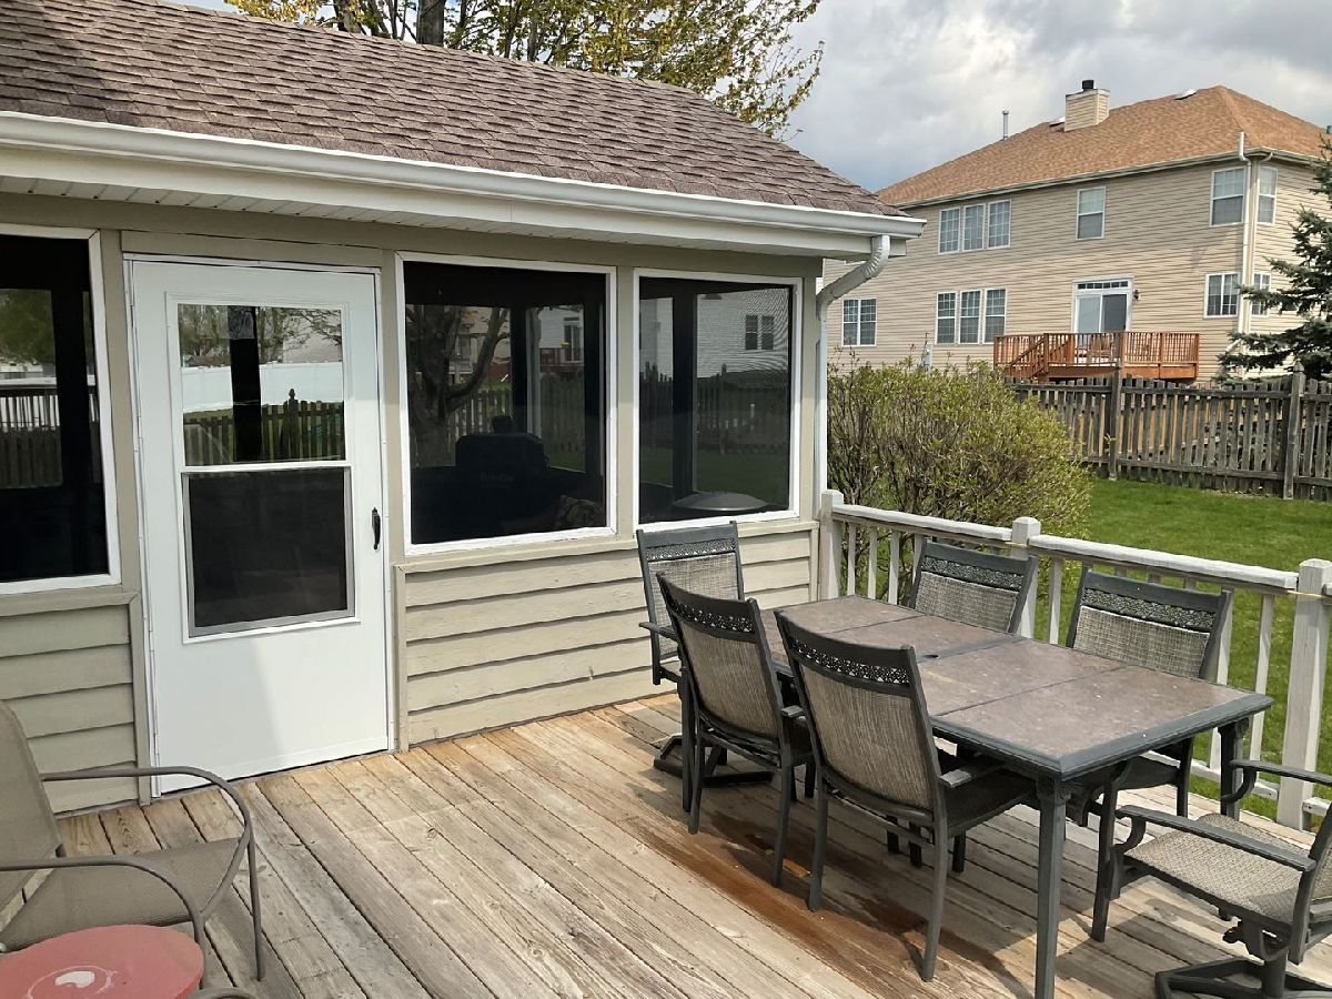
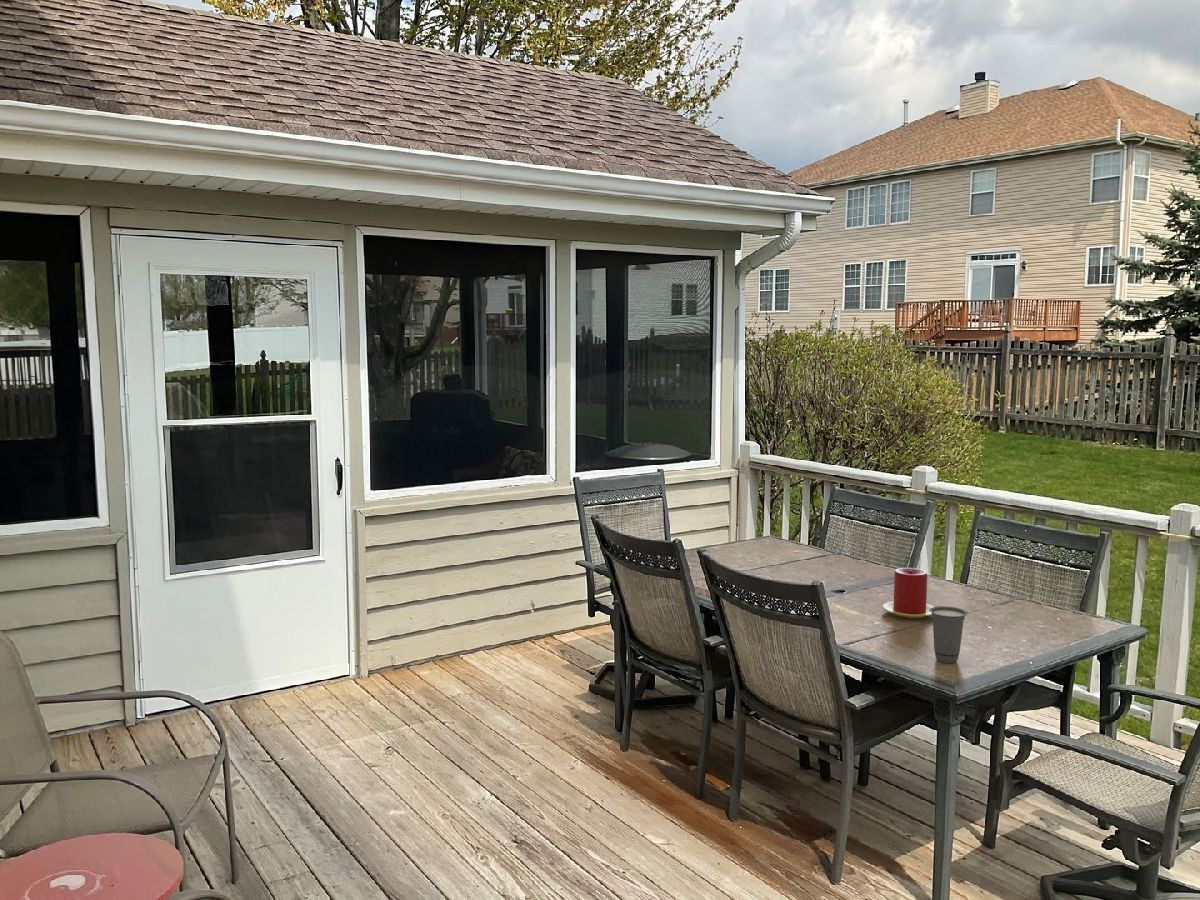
+ candle (910, 592)
+ cup (947, 635)
